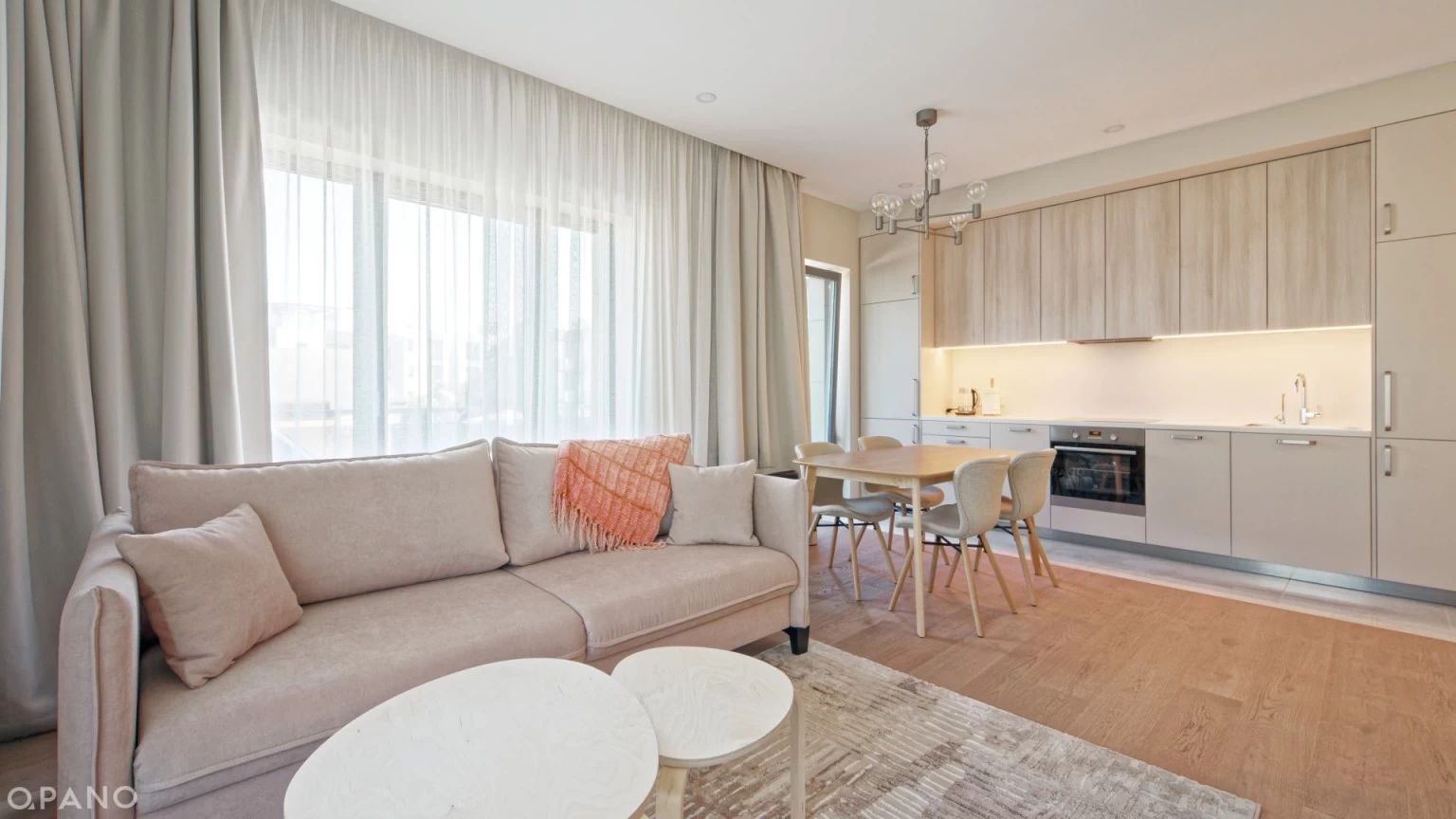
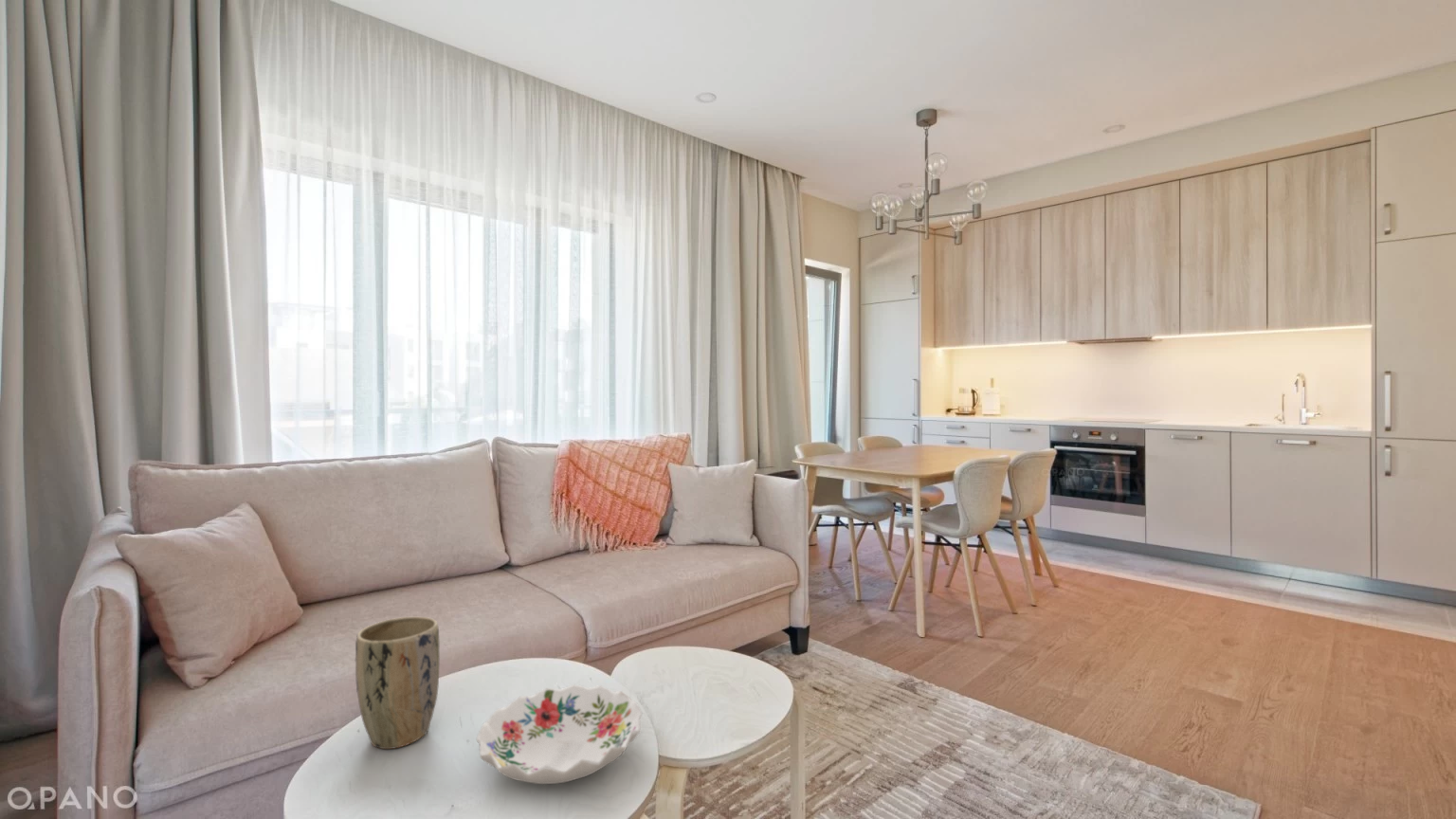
+ decorative bowl (562, 738)
+ plant pot (398, 682)
